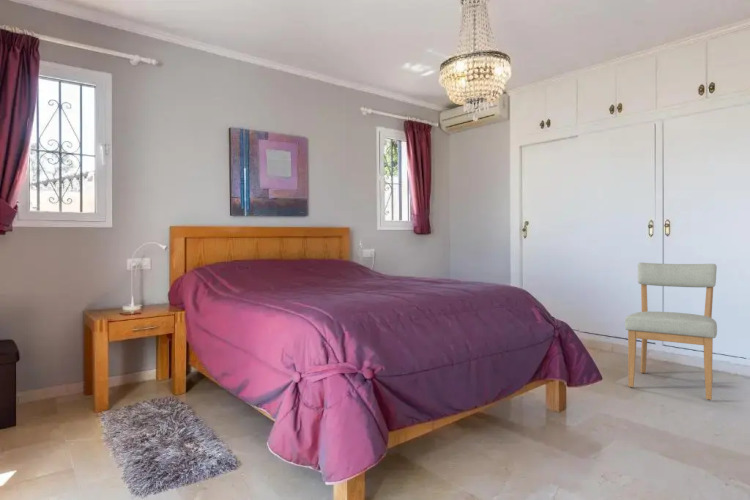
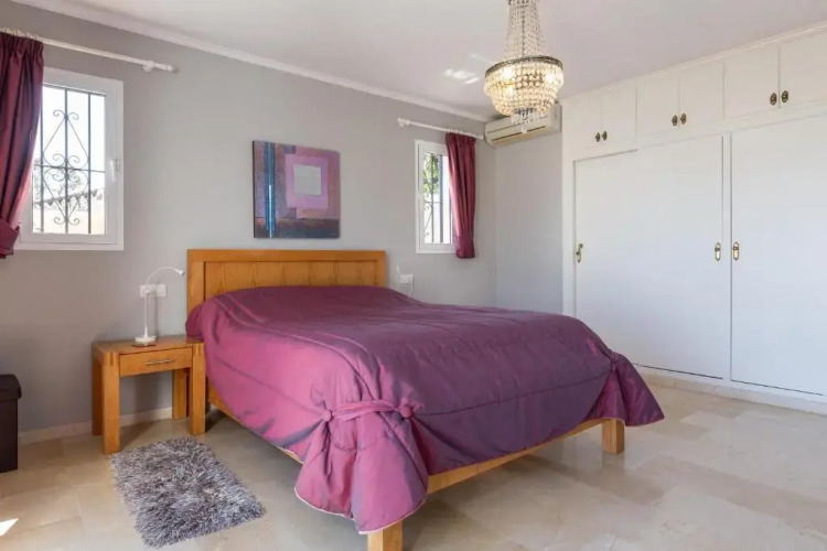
- chair (672, 324)
